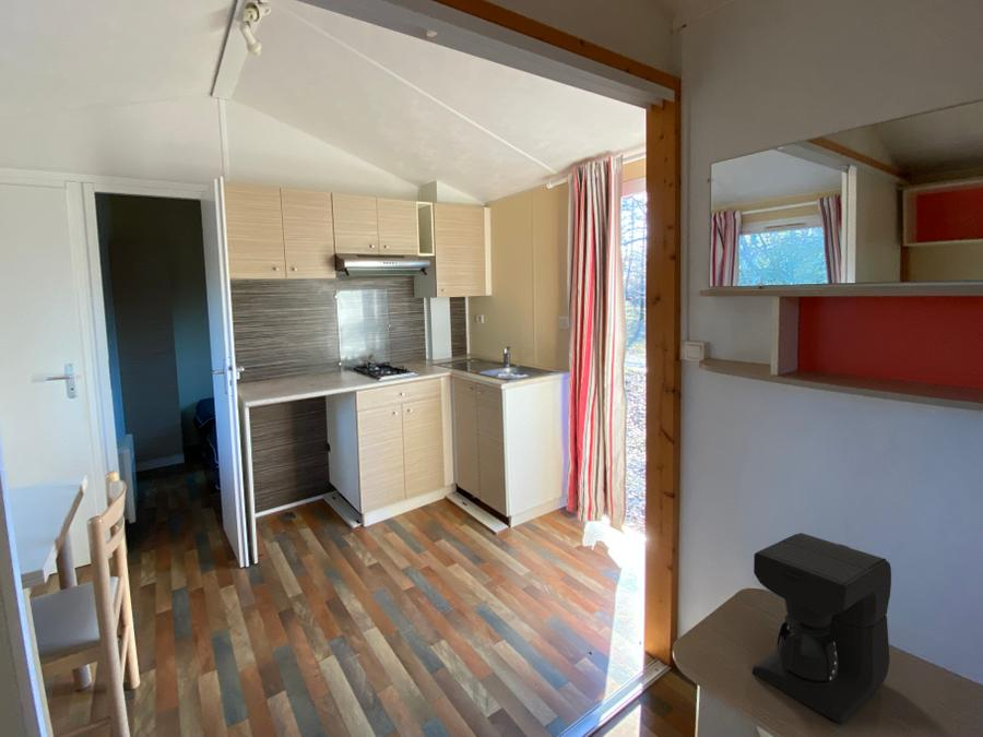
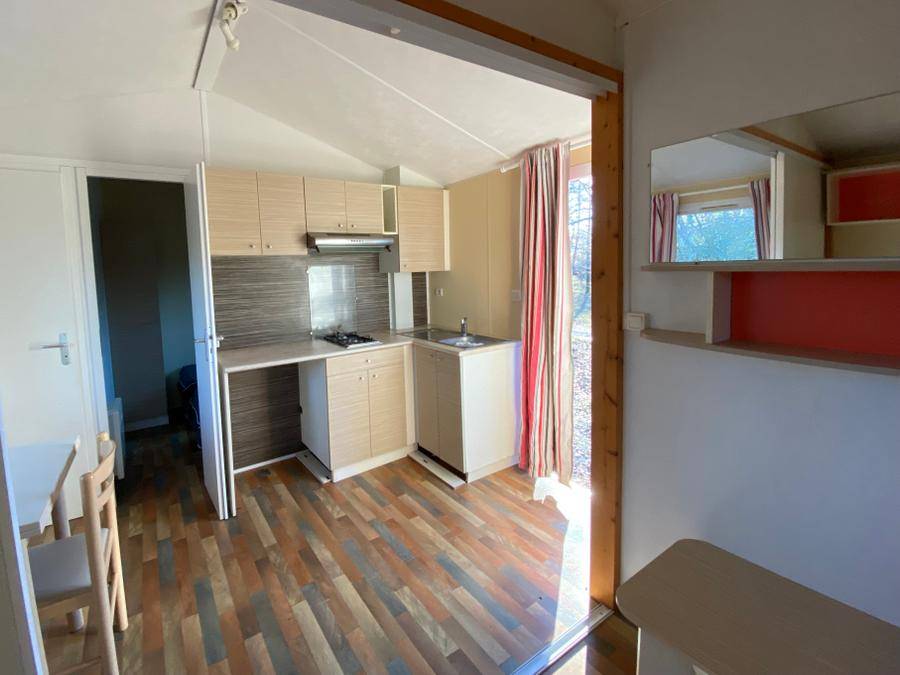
- coffee maker (816, 616)
